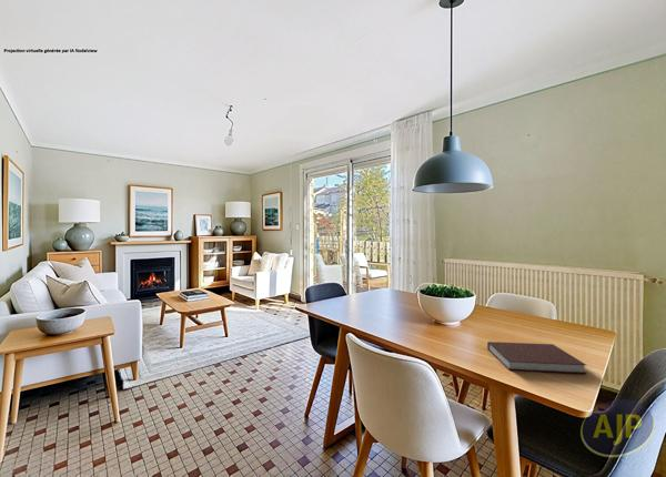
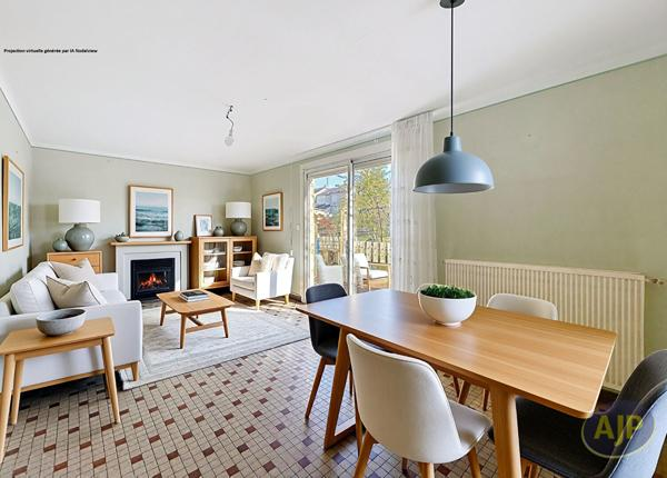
- notebook (532, 356)
